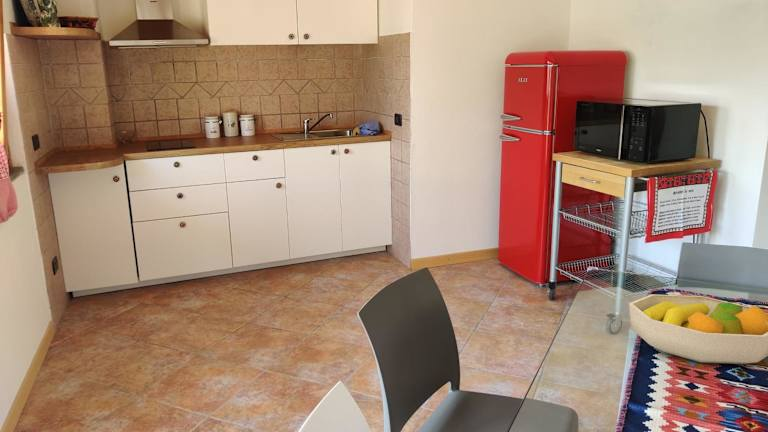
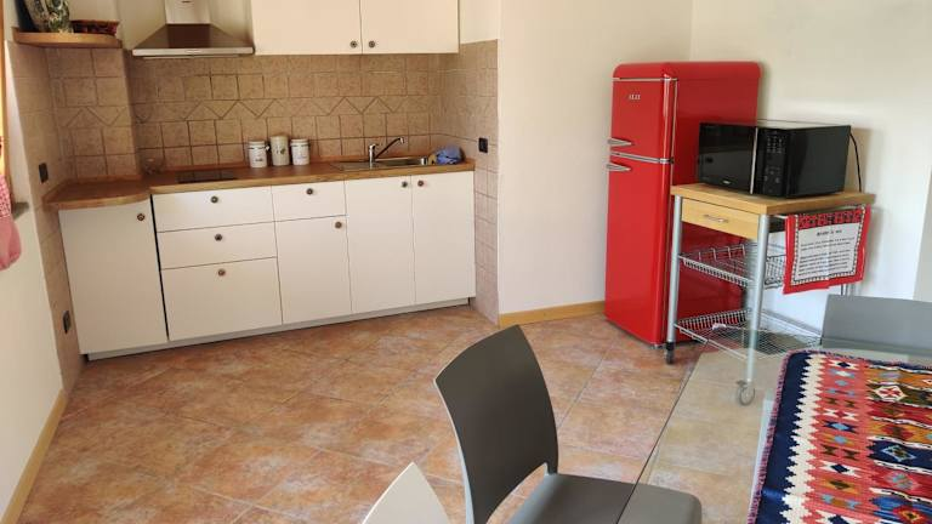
- fruit bowl (702, 322)
